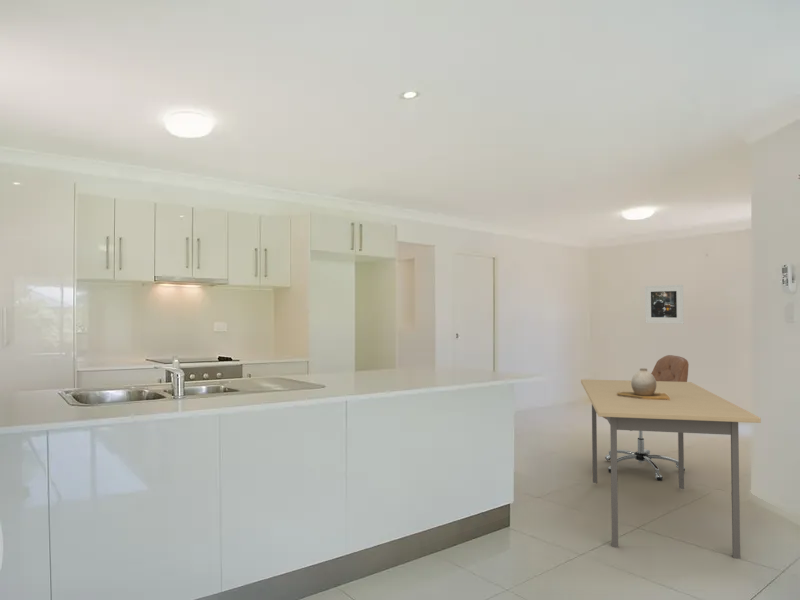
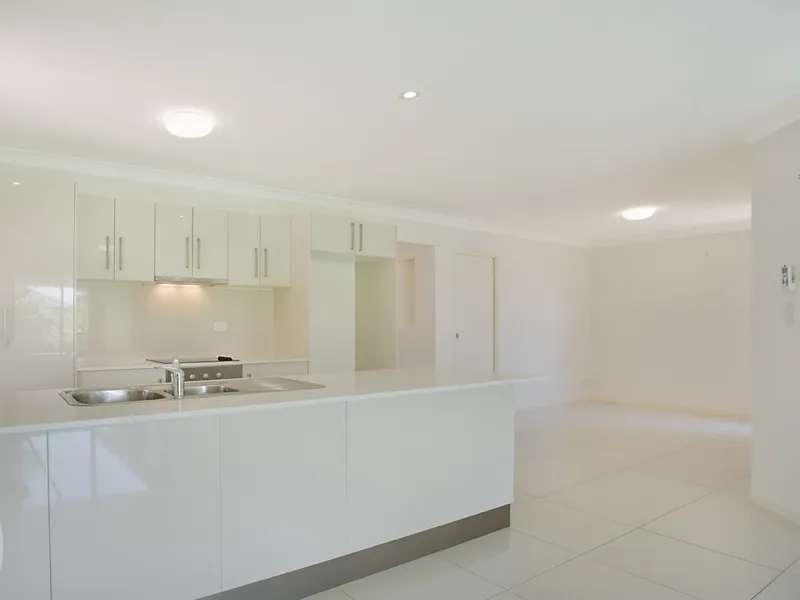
- dining table (655, 431)
- chair (642, 431)
- vase (641, 382)
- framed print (663, 304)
